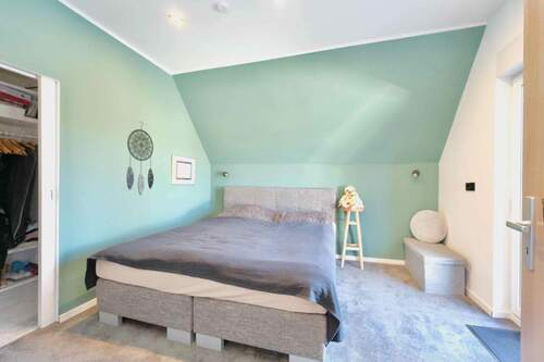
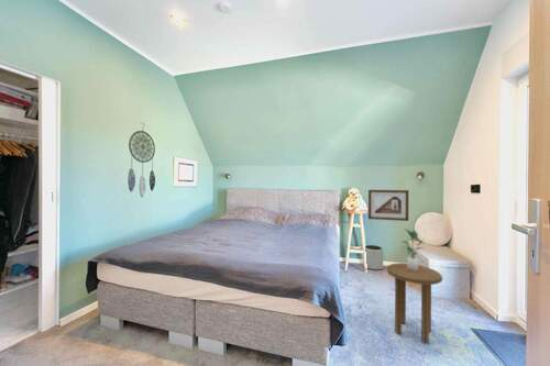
+ side table (405, 300)
+ potted plant (413, 248)
+ picture frame (387, 204)
+ plant pot (373, 256)
